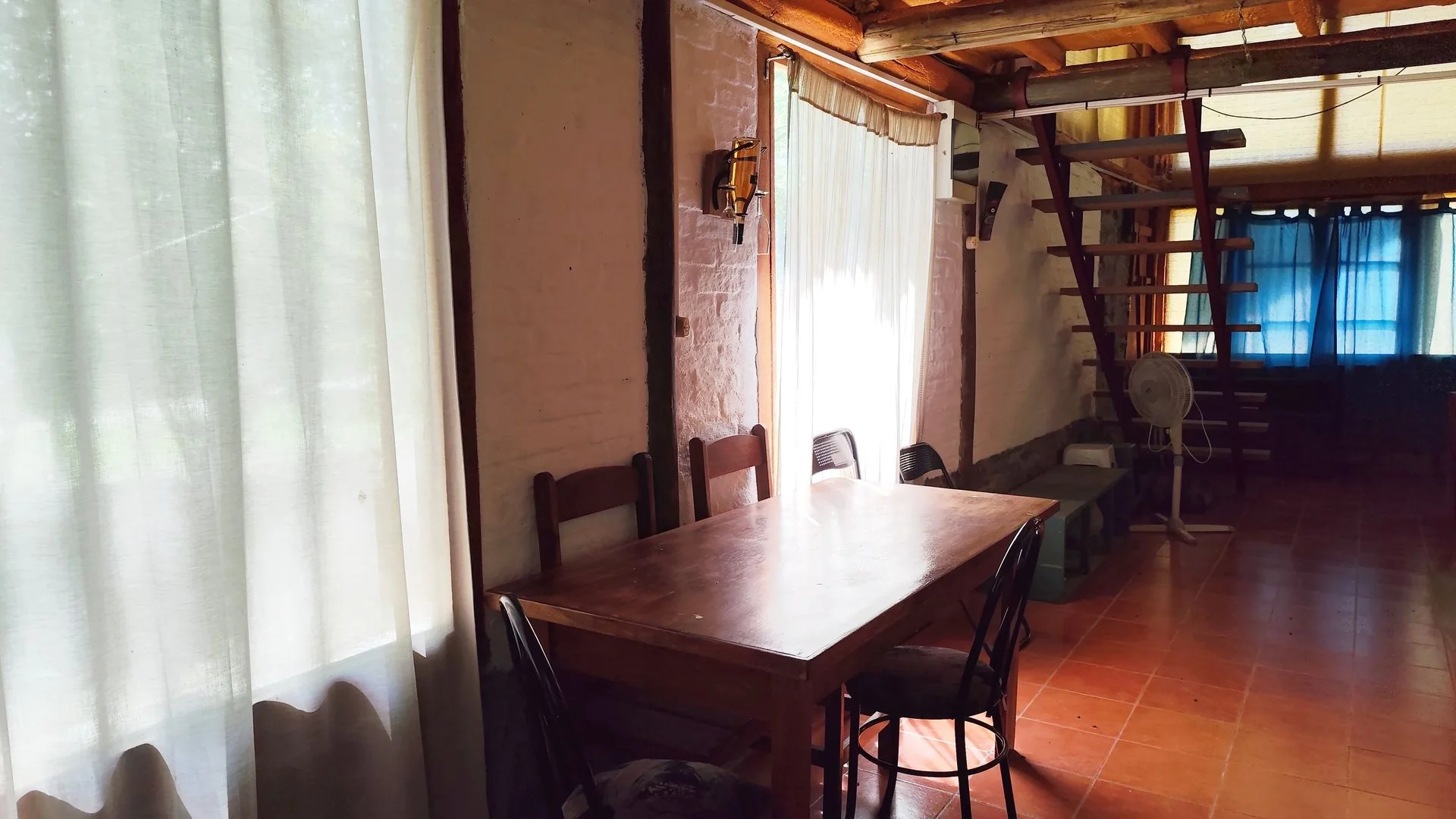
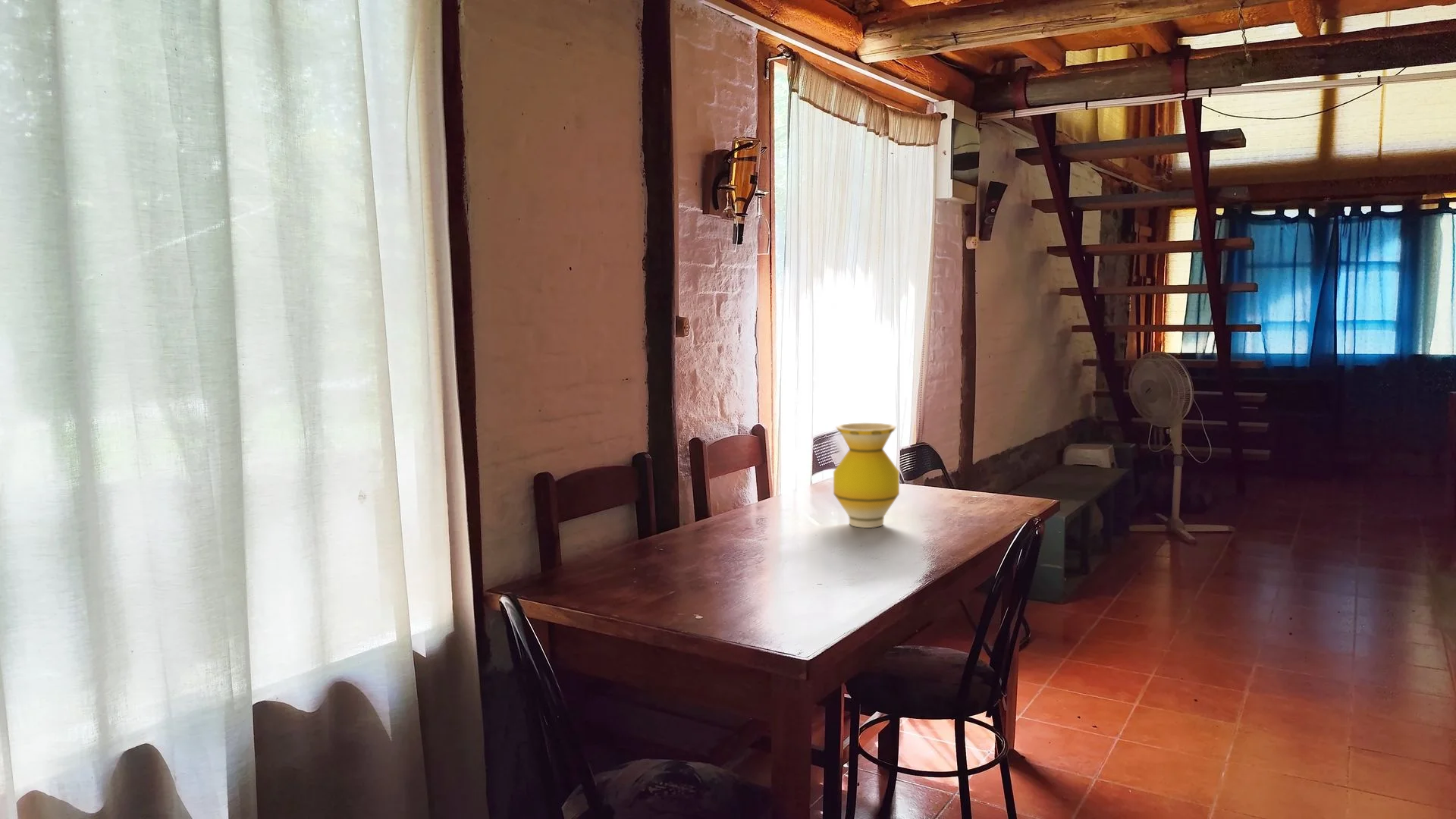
+ vase (866, 475)
